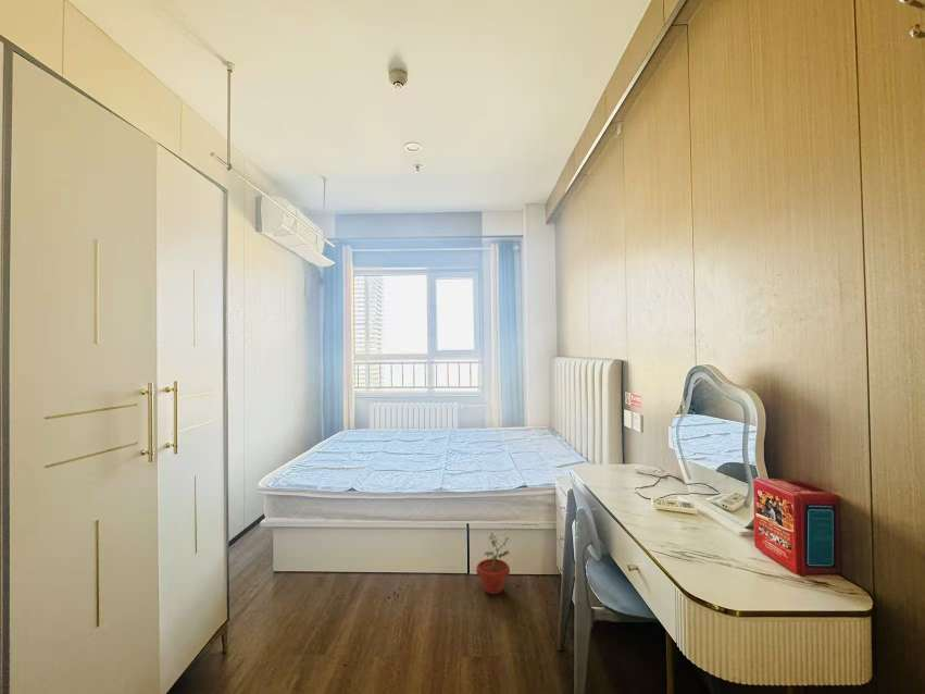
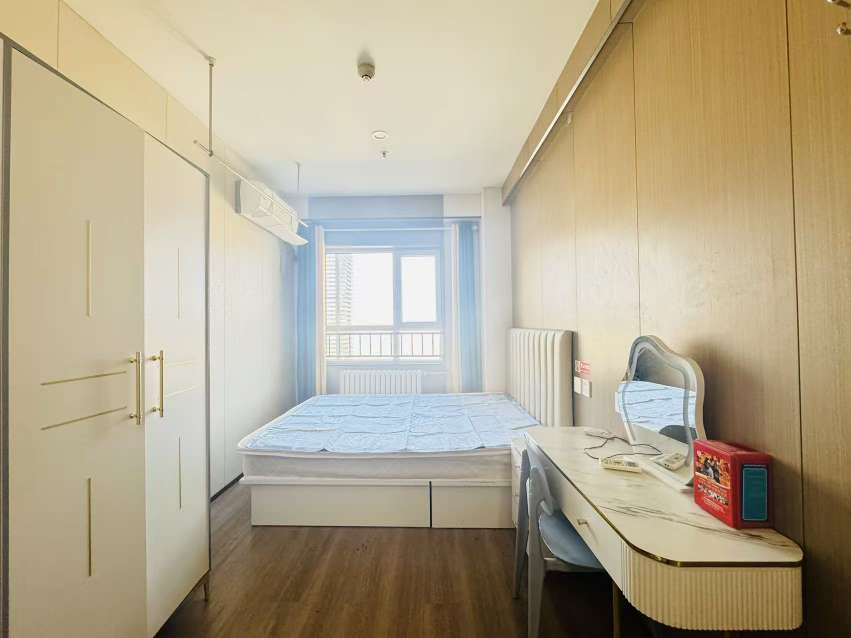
- potted plant (493, 562)
